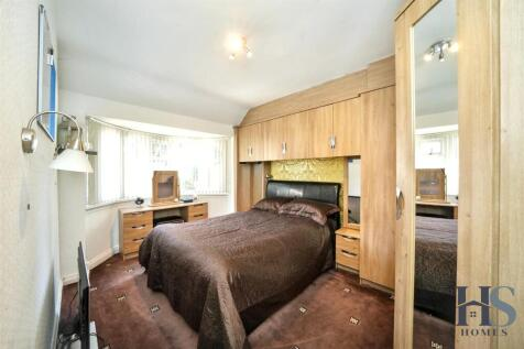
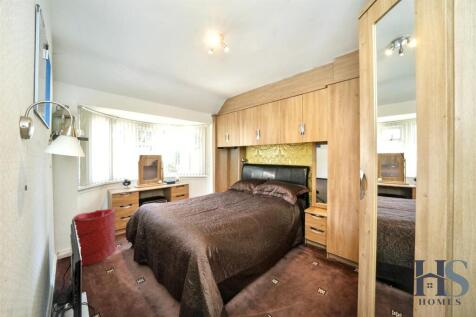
+ laundry hamper (95, 233)
